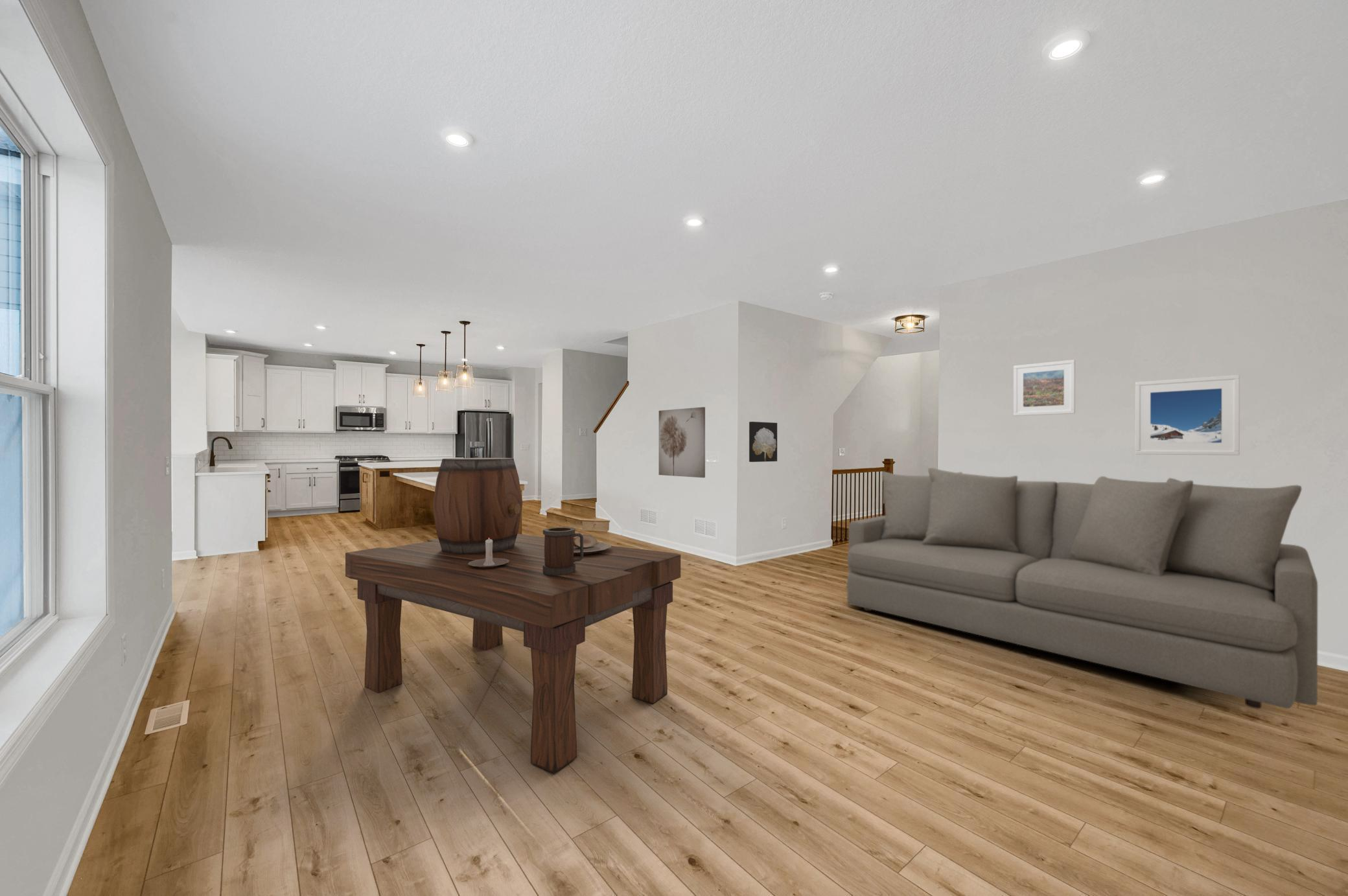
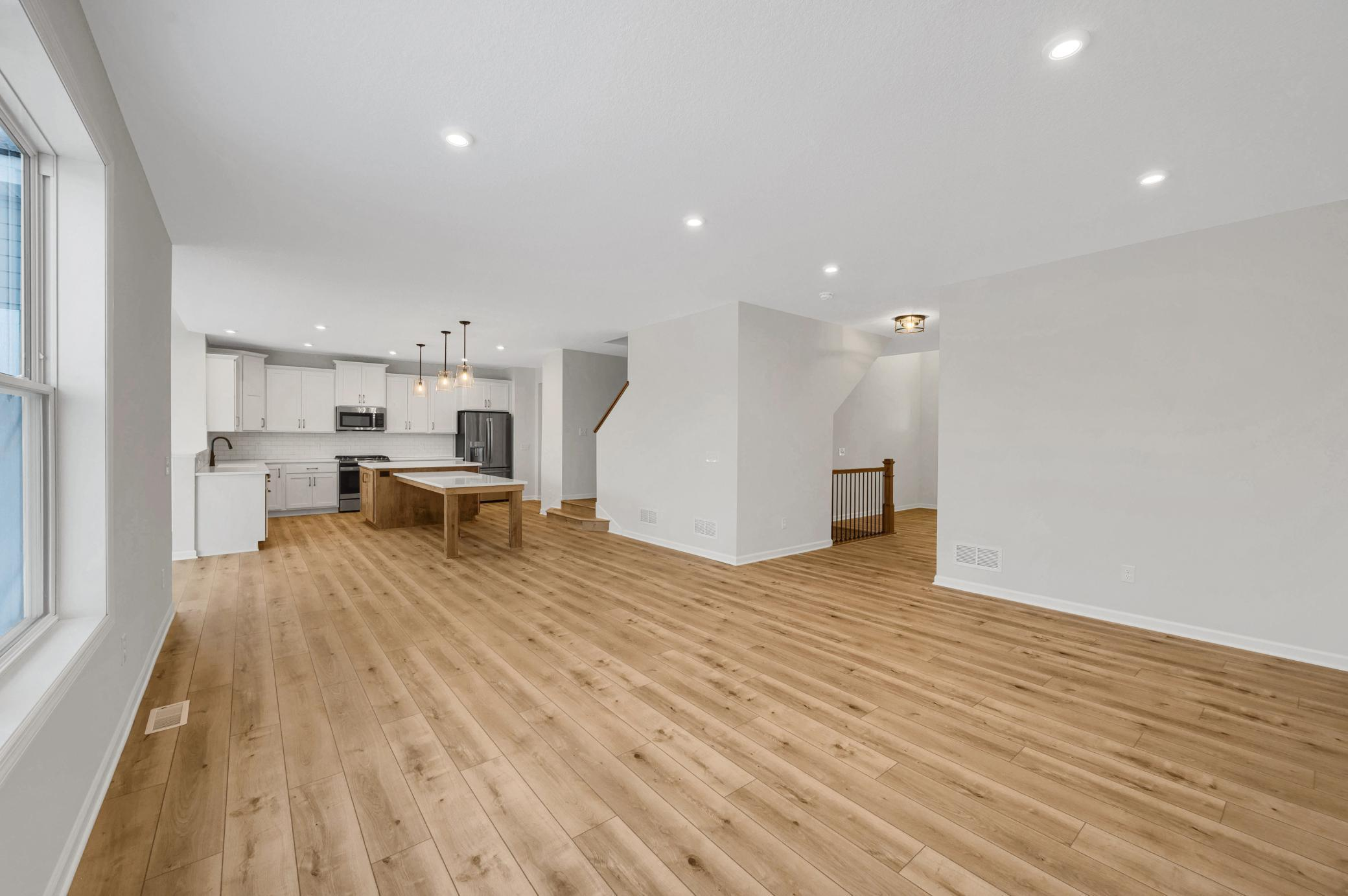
- dining table (514, 575)
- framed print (1185, 417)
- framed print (1043, 389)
- sofa (1041, 551)
- wall art (680, 442)
- wall art (763, 442)
